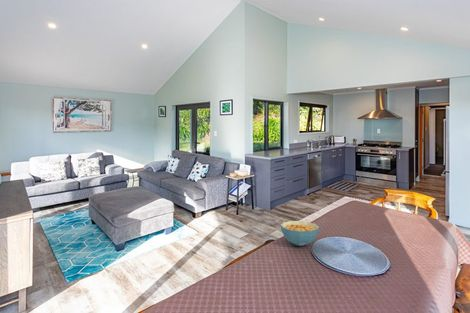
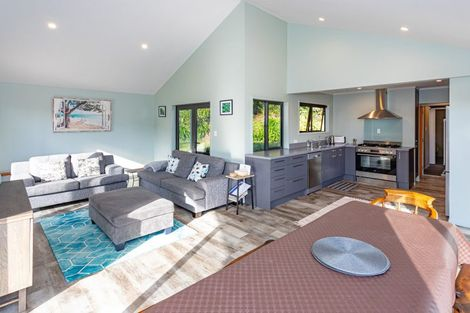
- cereal bowl (299, 234)
